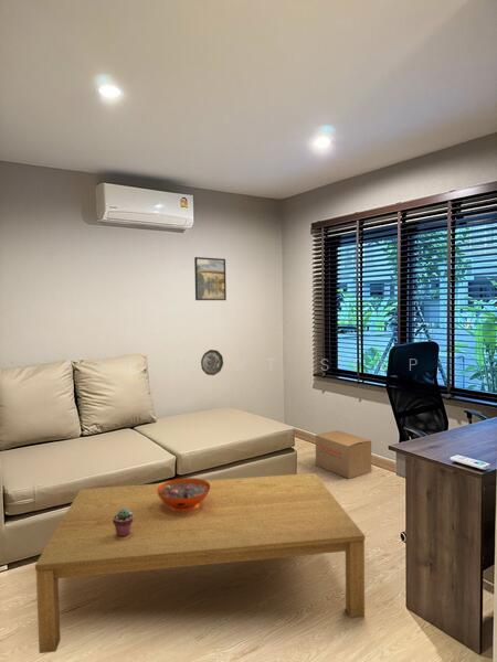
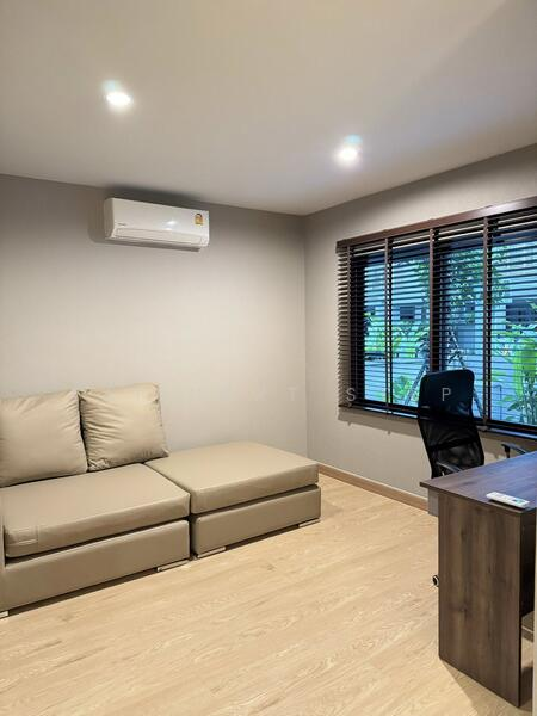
- decorative bowl (183, 495)
- cardboard box (342, 452)
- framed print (210, 279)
- coffee table (204, 544)
- decorative plate (211, 362)
- potted succulent (123, 521)
